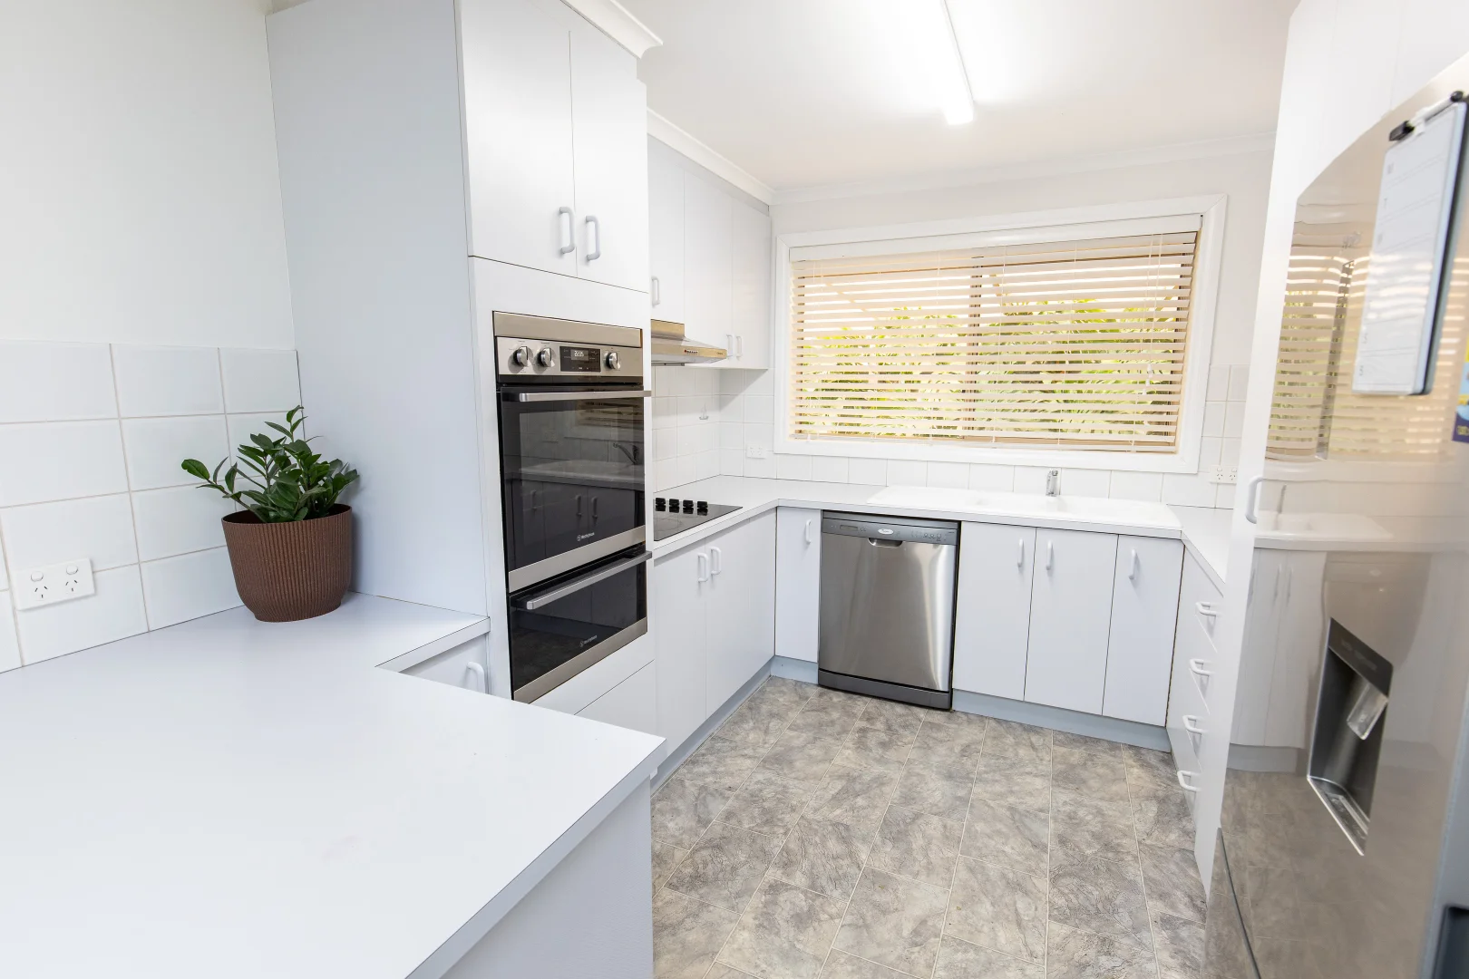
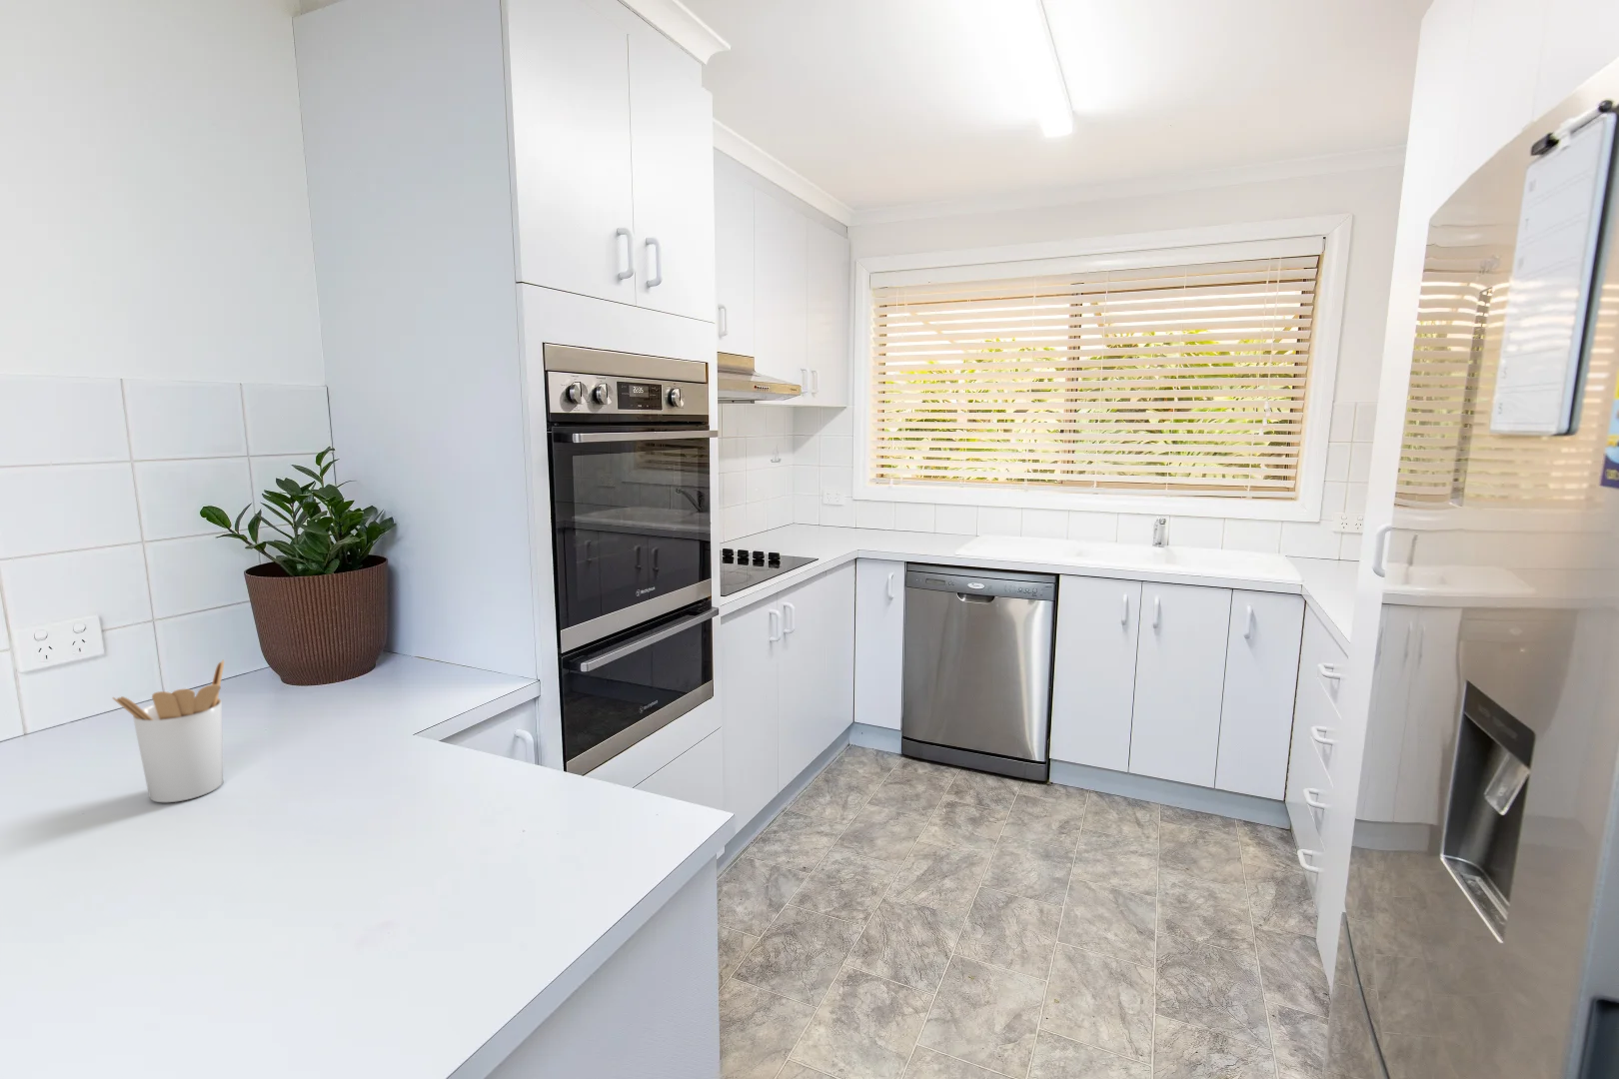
+ utensil holder (184, 733)
